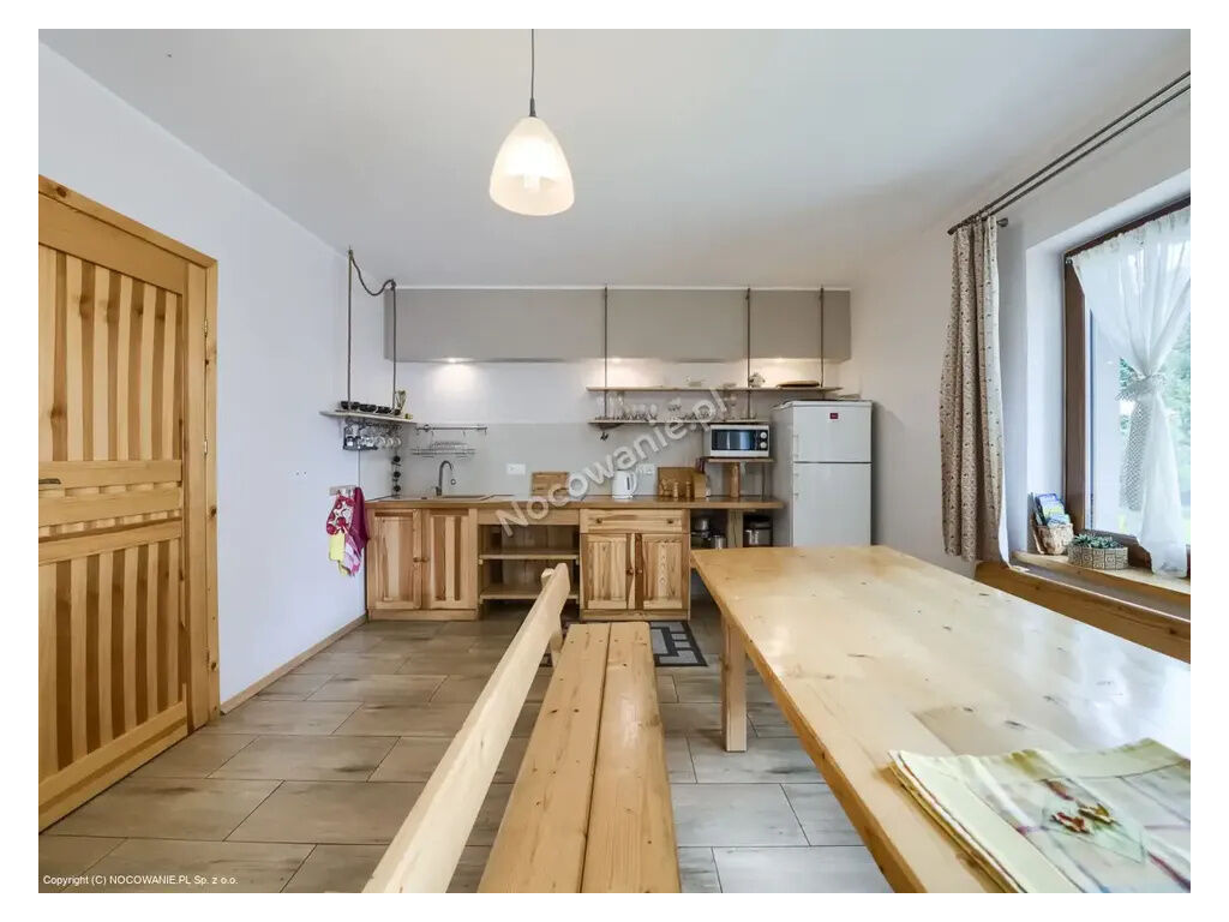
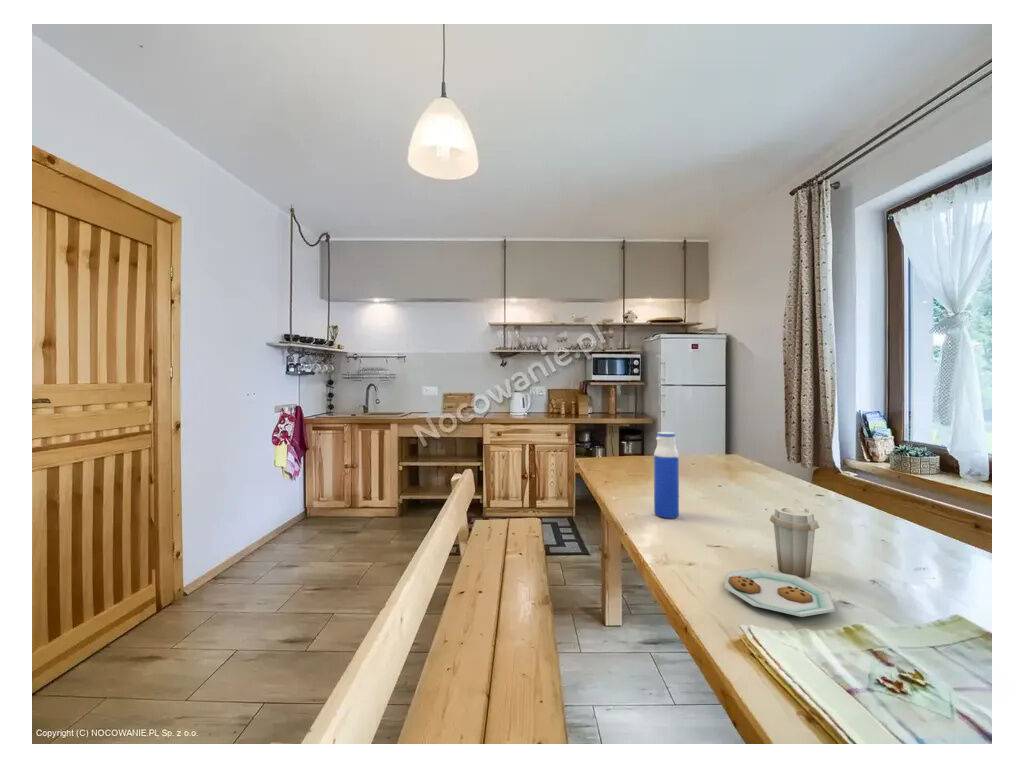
+ water bottle (666, 473)
+ plate (786, 553)
